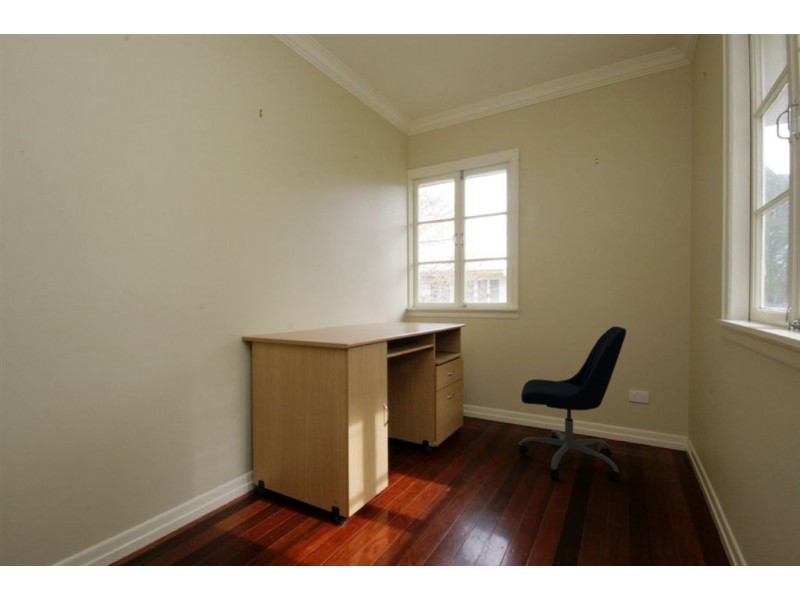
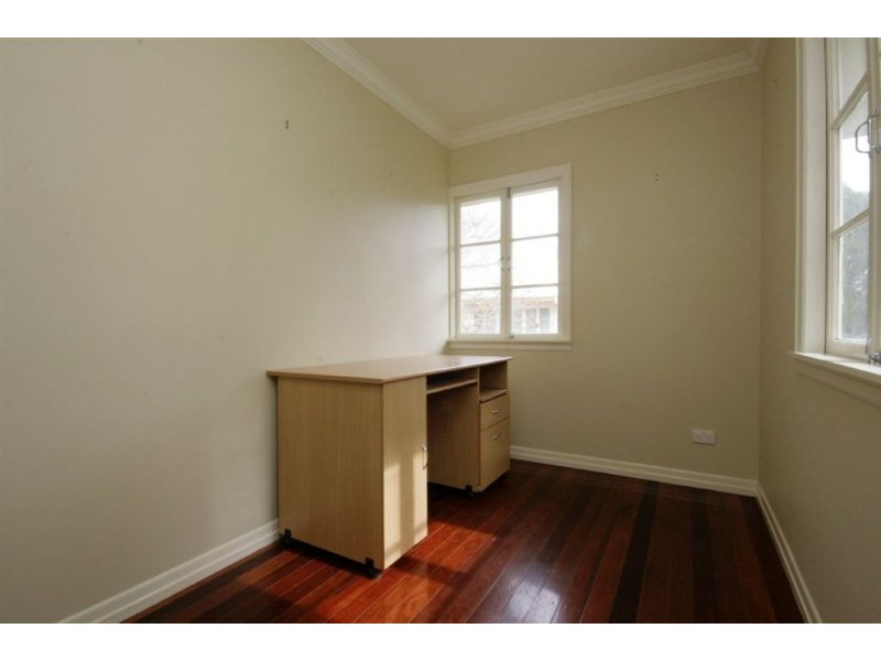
- office chair (568, 393)
